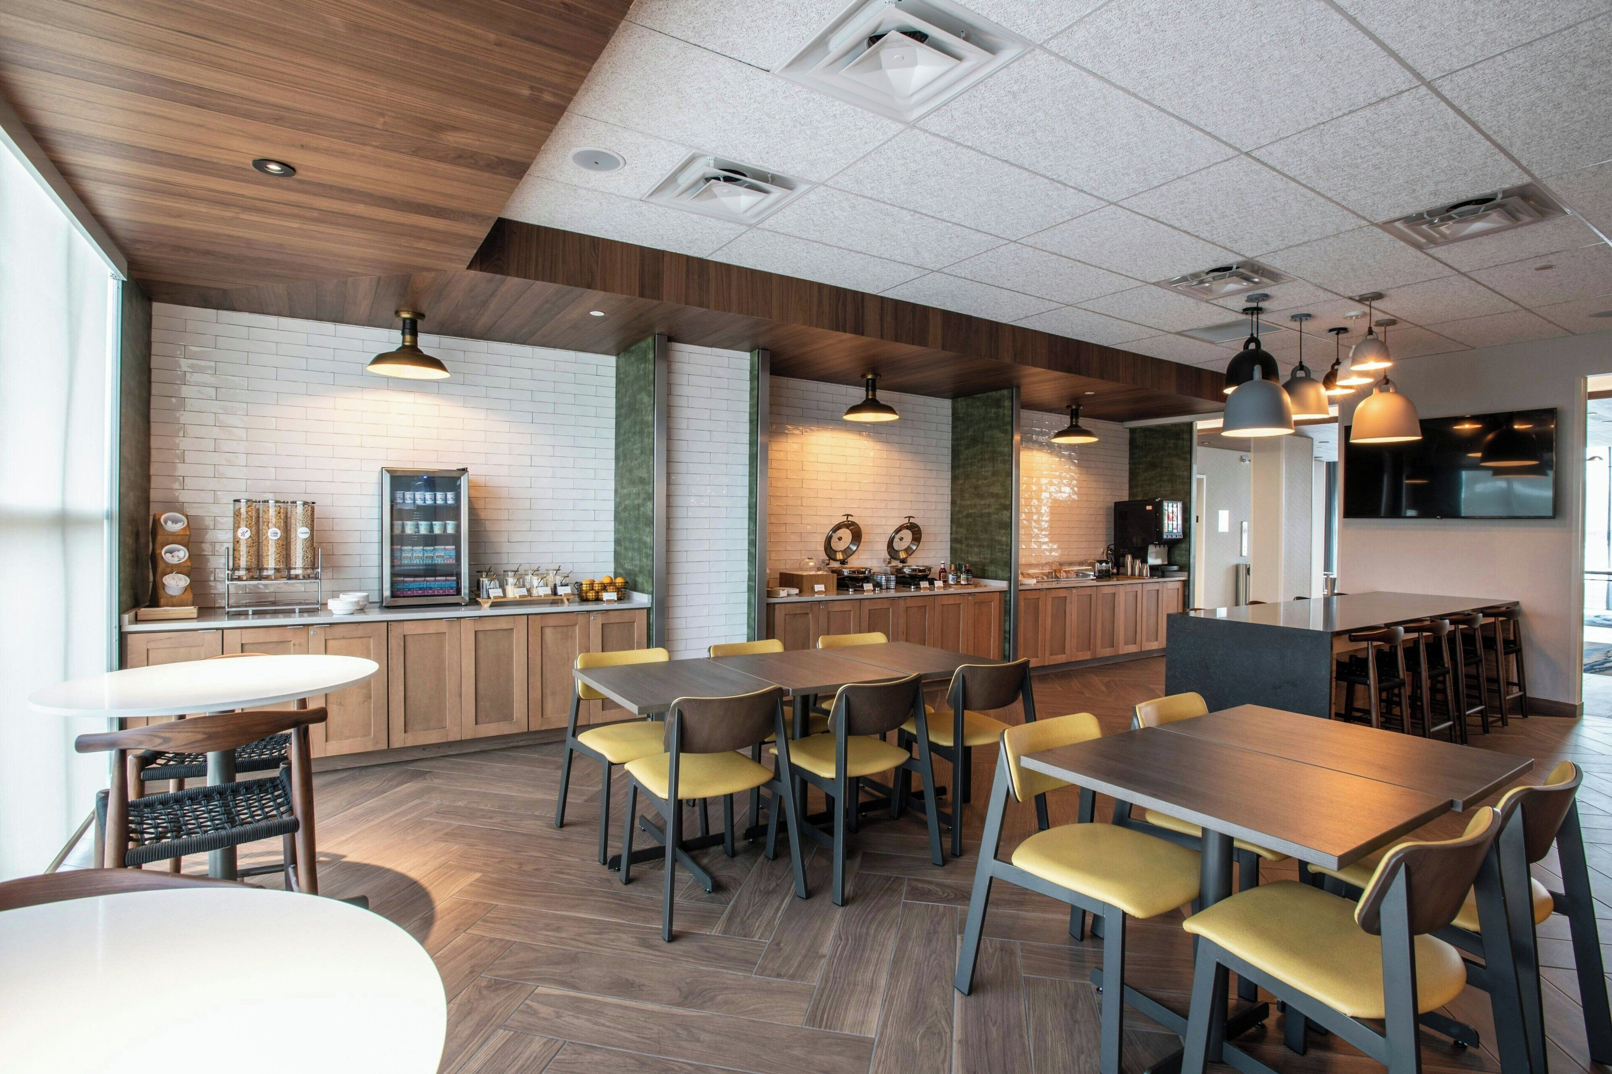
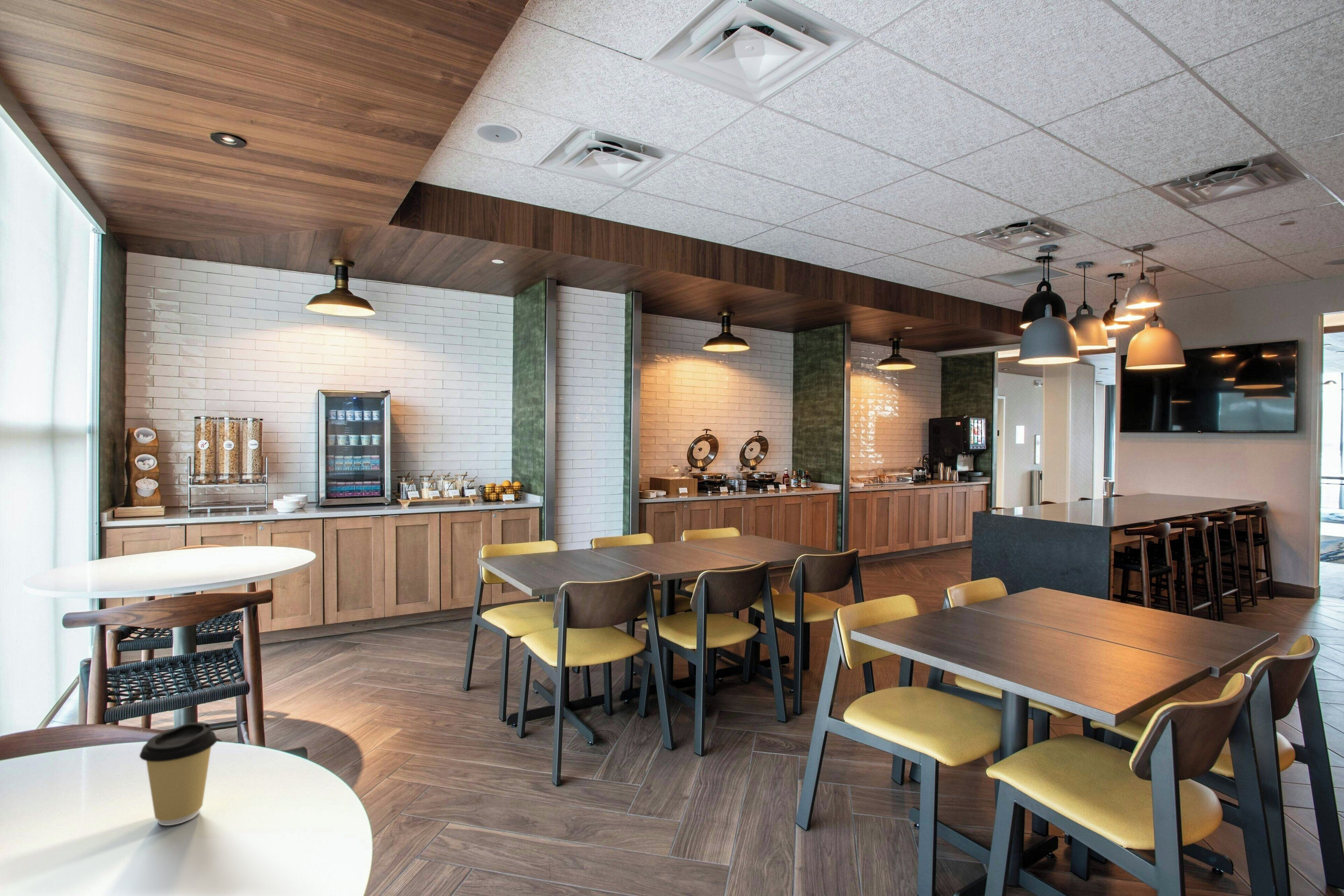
+ coffee cup (179, 774)
